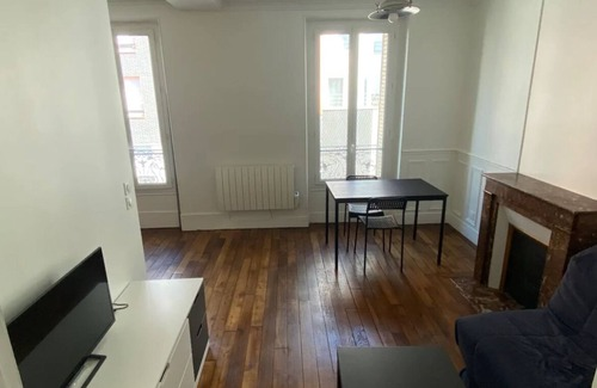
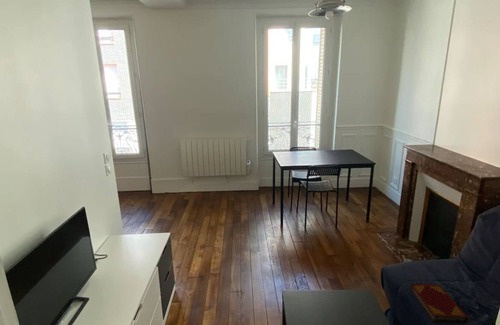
+ hardback book (436, 302)
